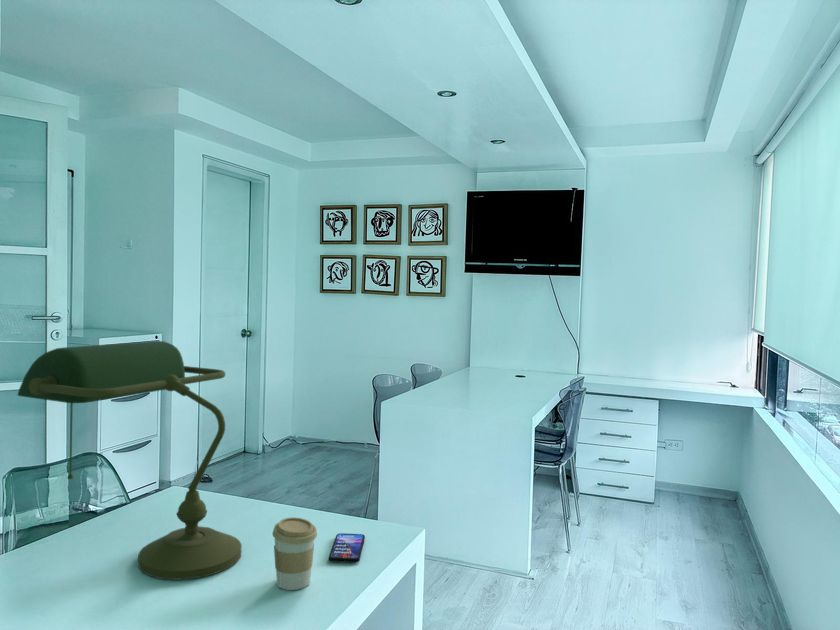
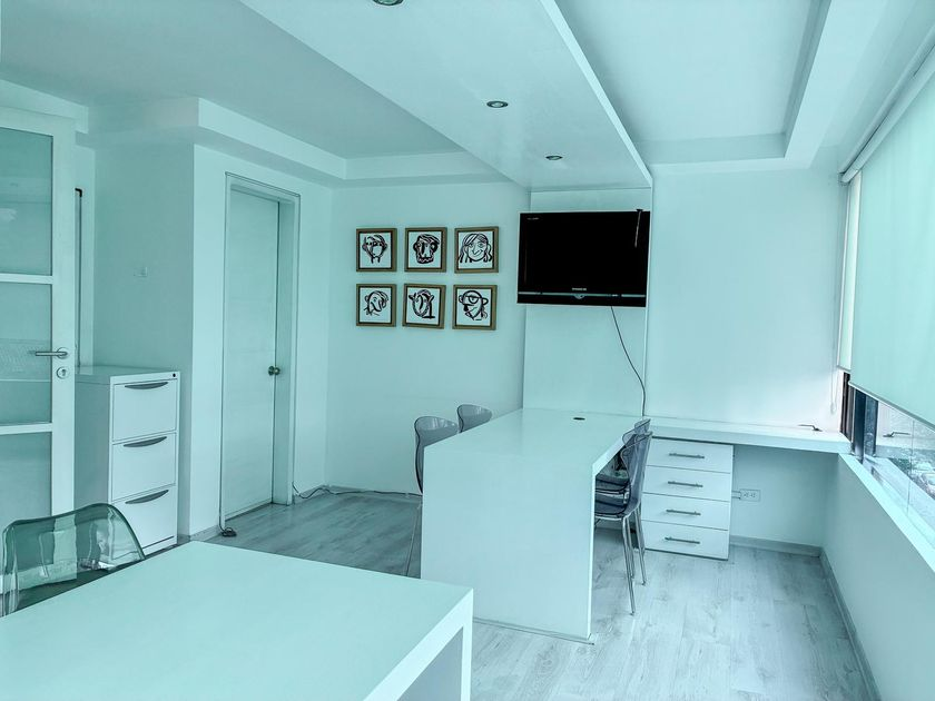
- desk lamp (141, 393)
- coffee cup (294, 552)
- smartphone (347, 547)
